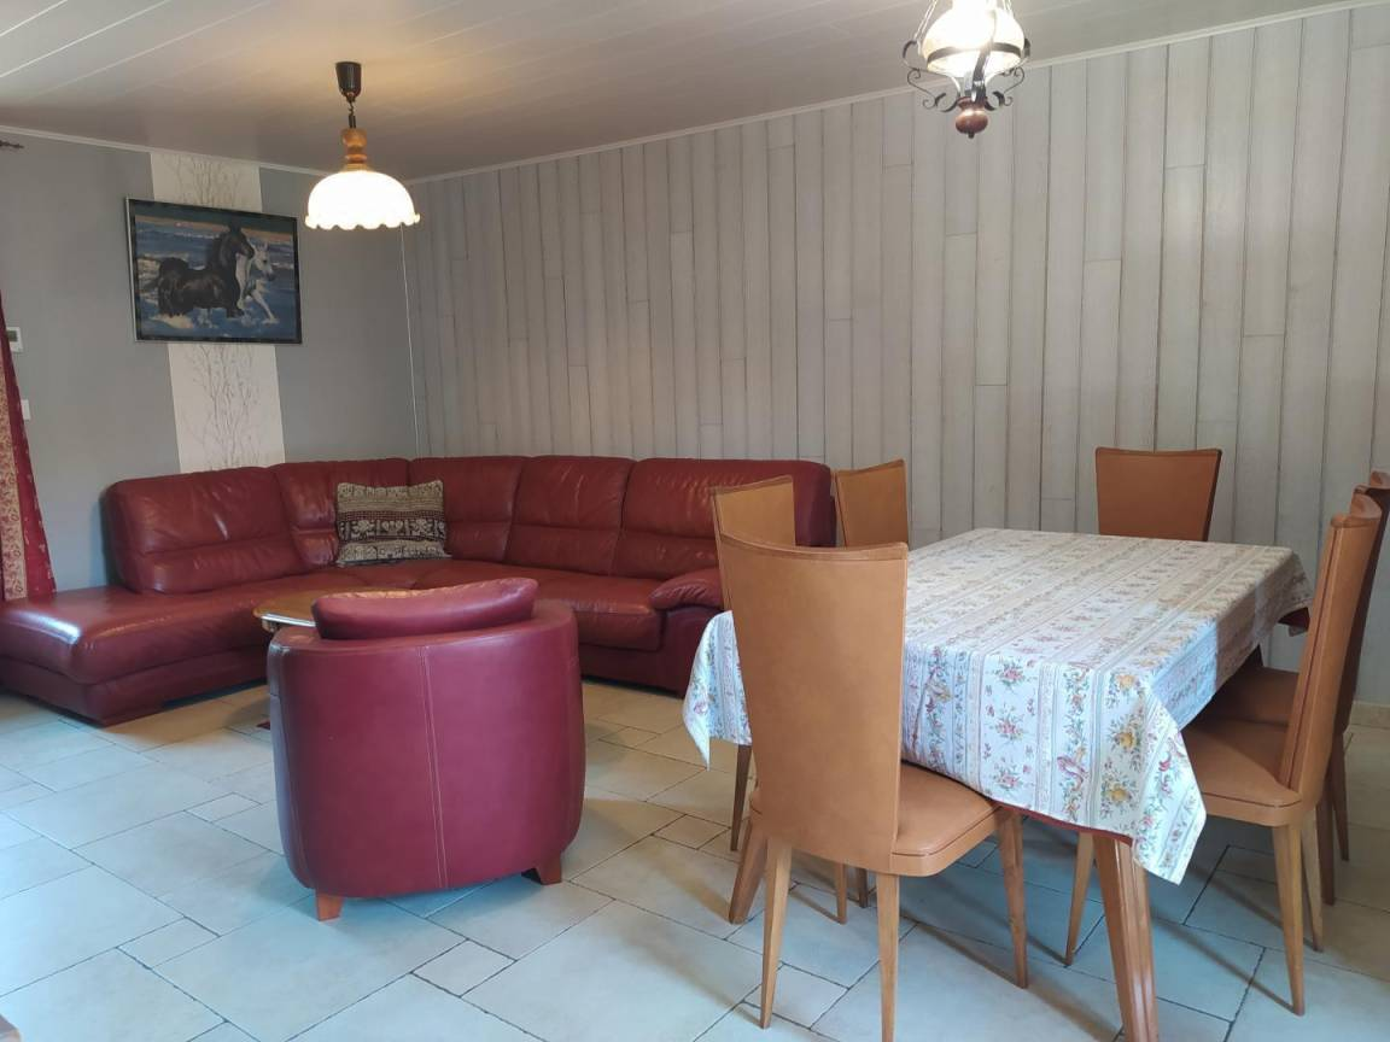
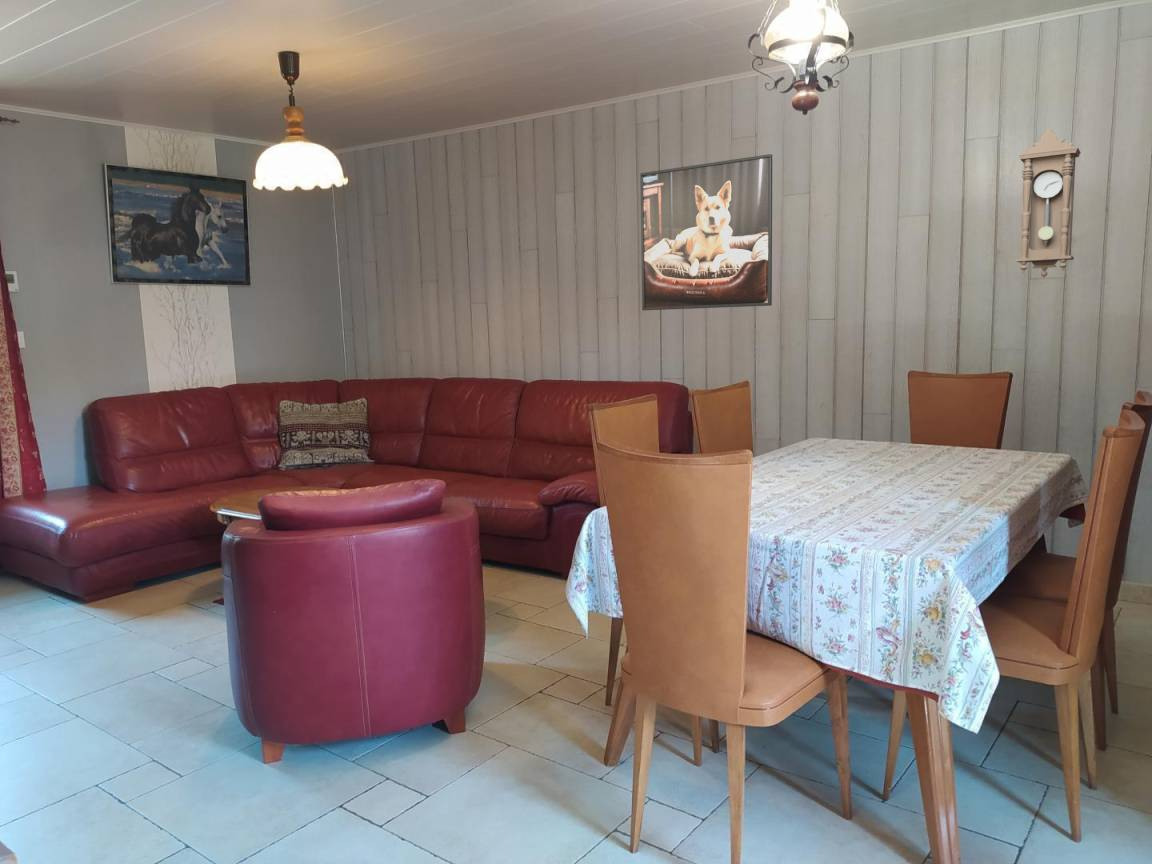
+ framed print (703, 236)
+ pendulum clock (1047, 204)
